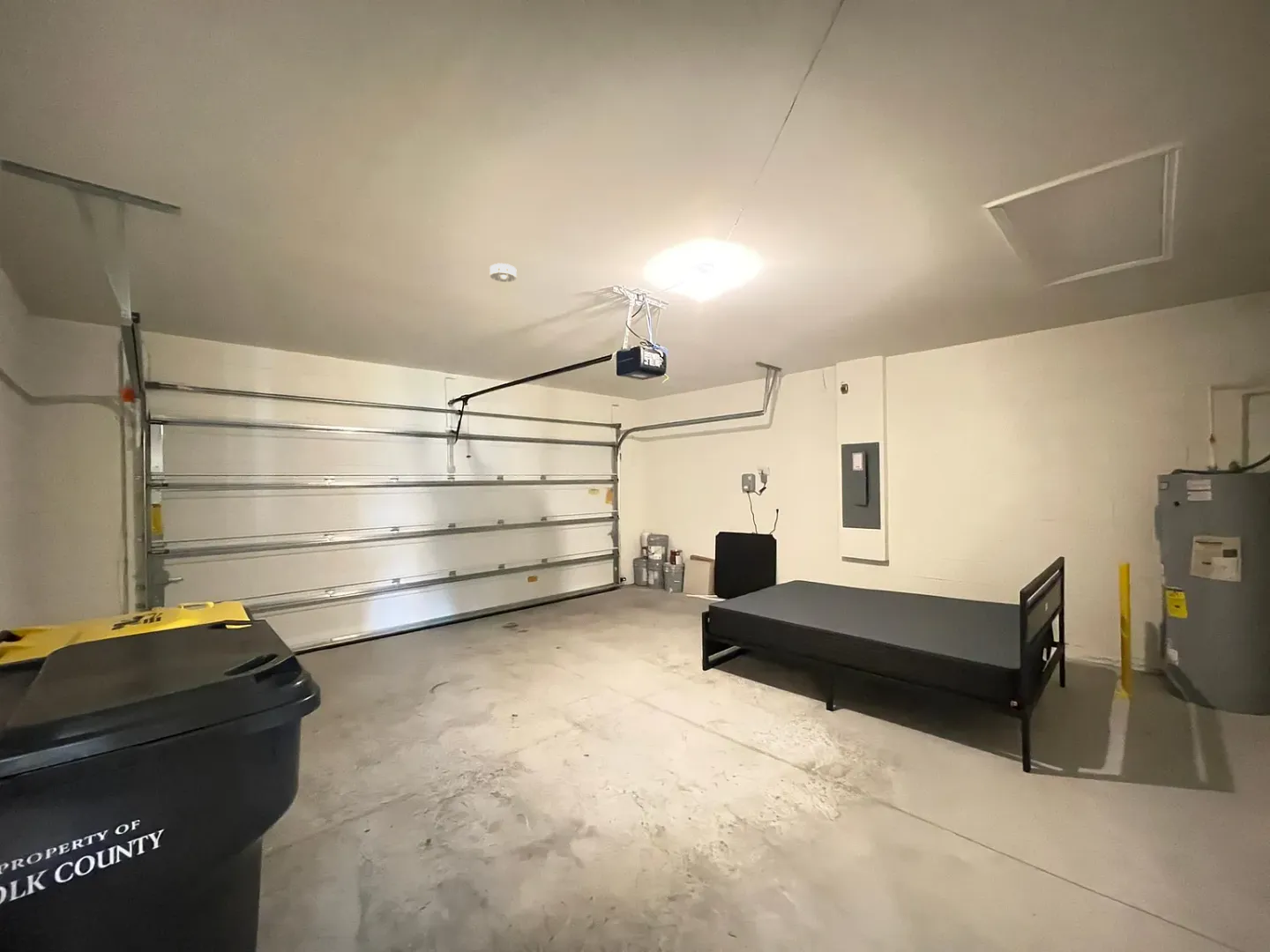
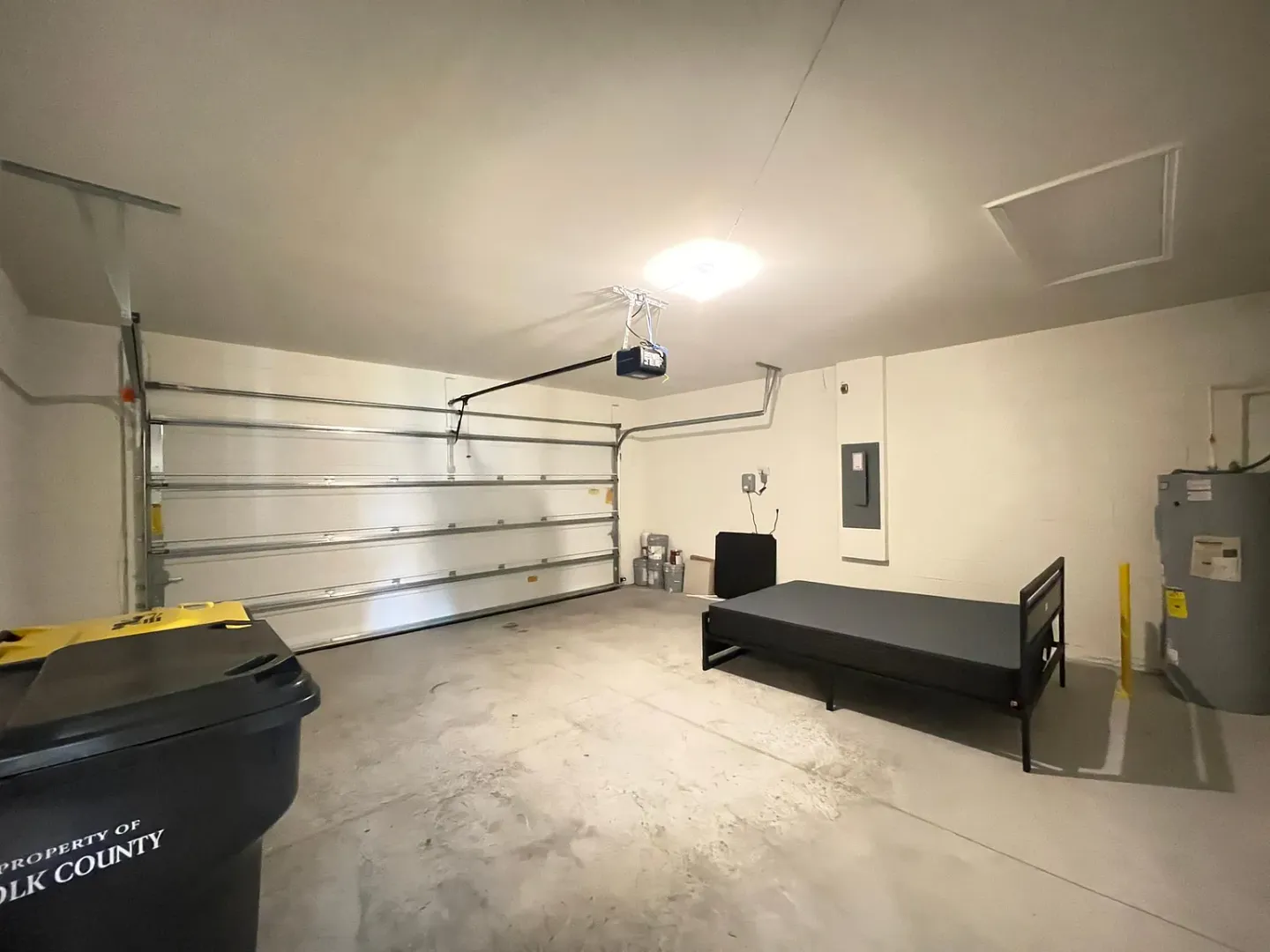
- smoke detector (503, 271)
